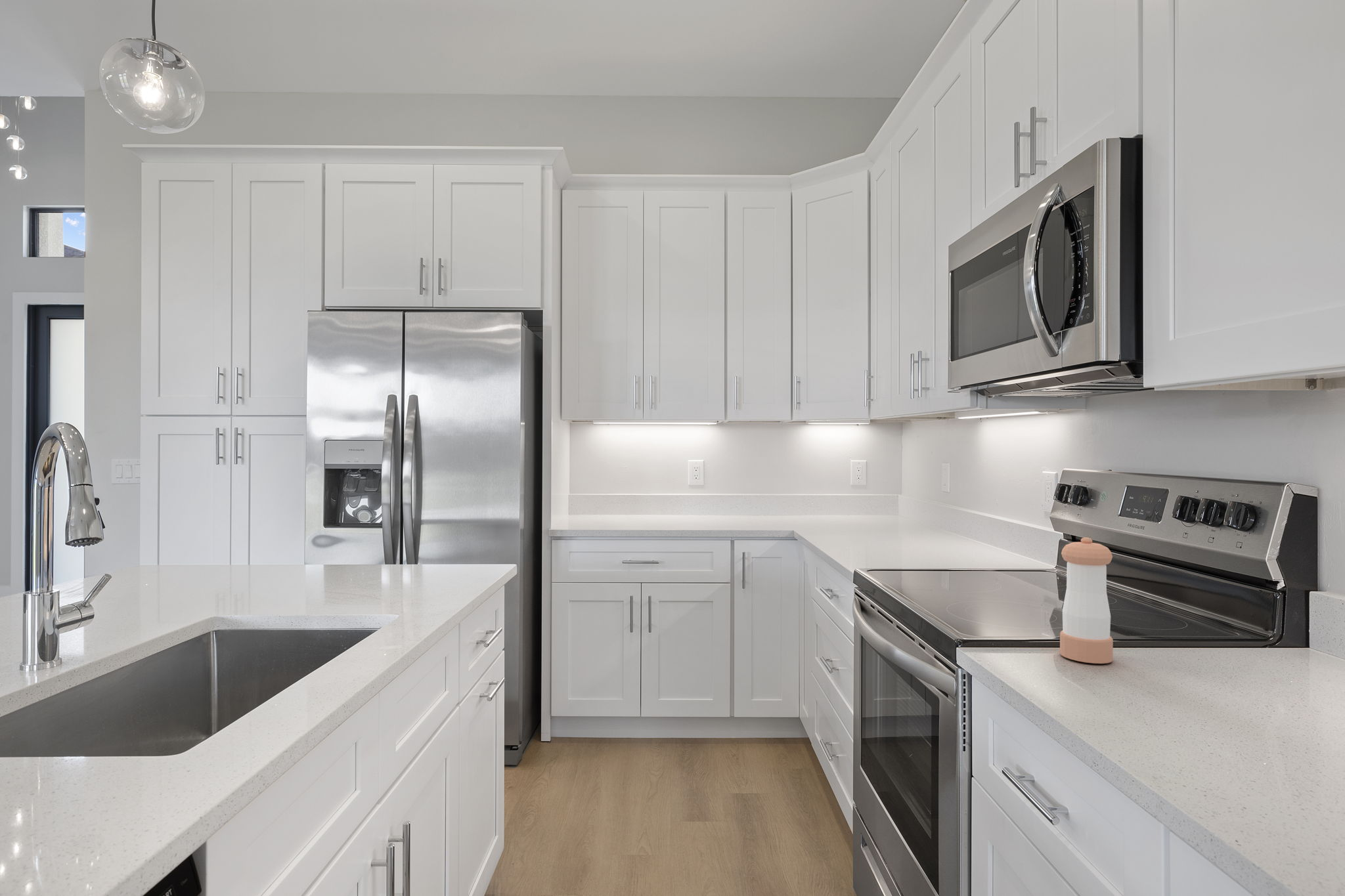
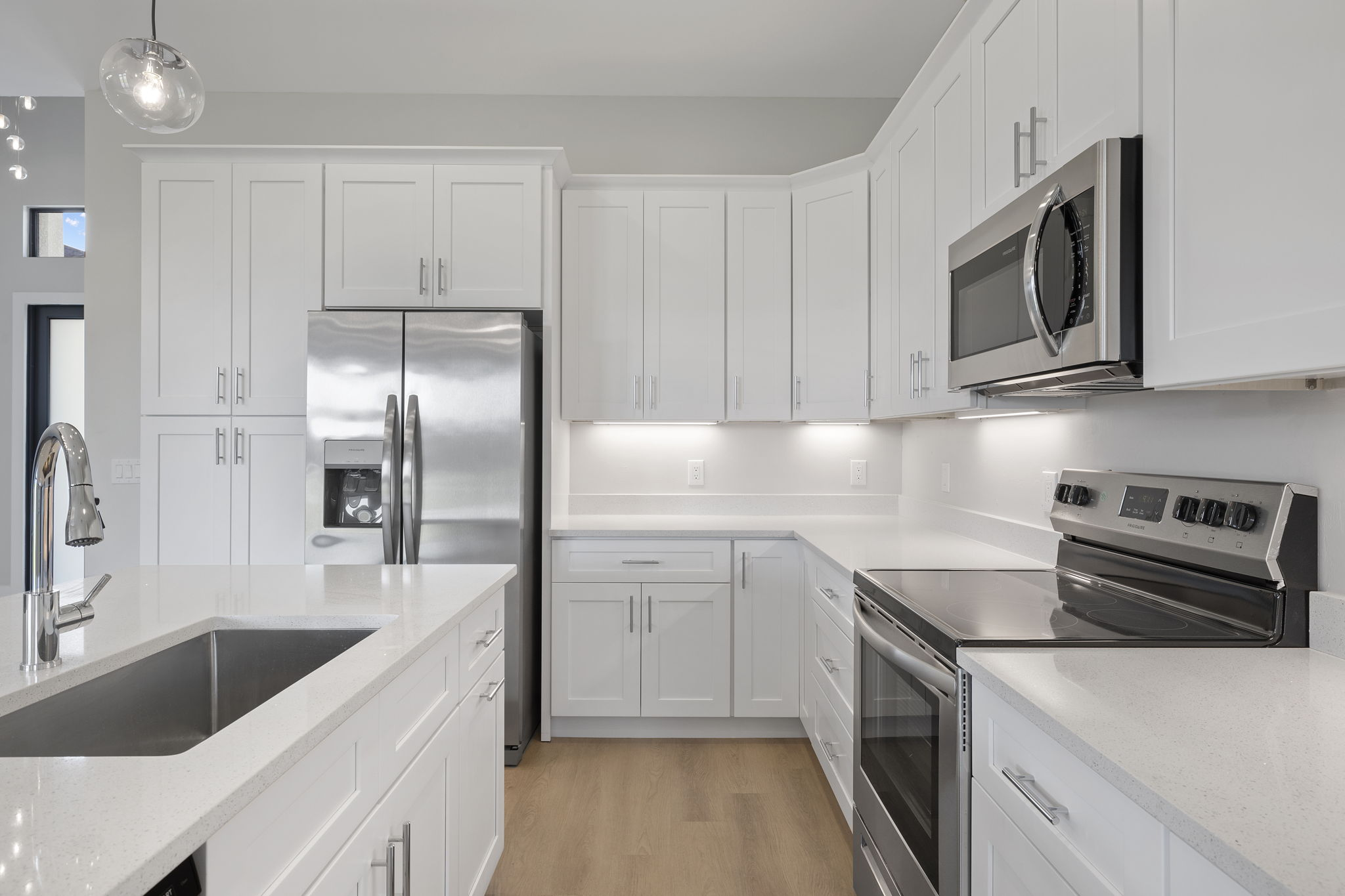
- pepper shaker (1086, 597)
